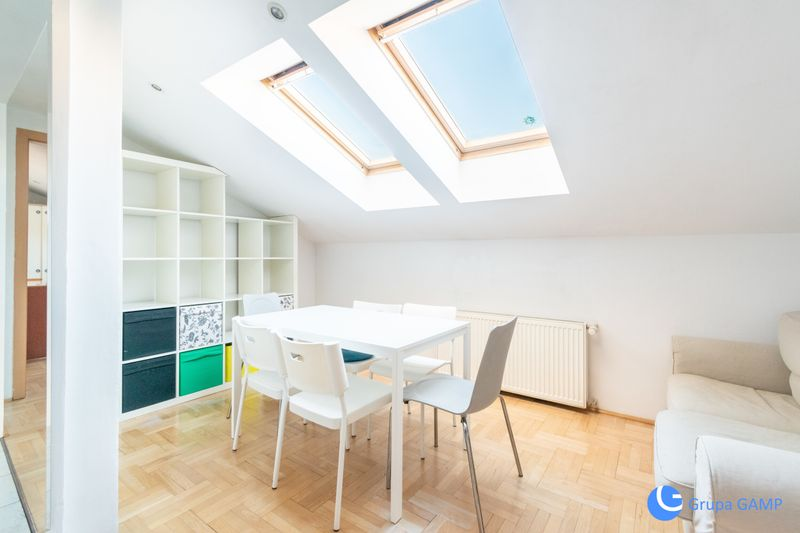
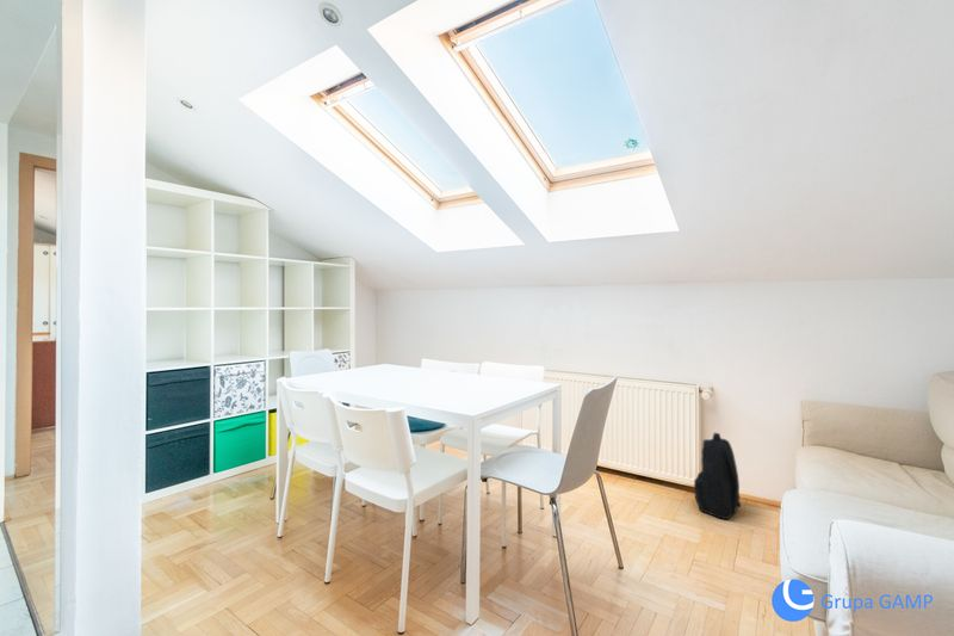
+ backpack (717, 470)
